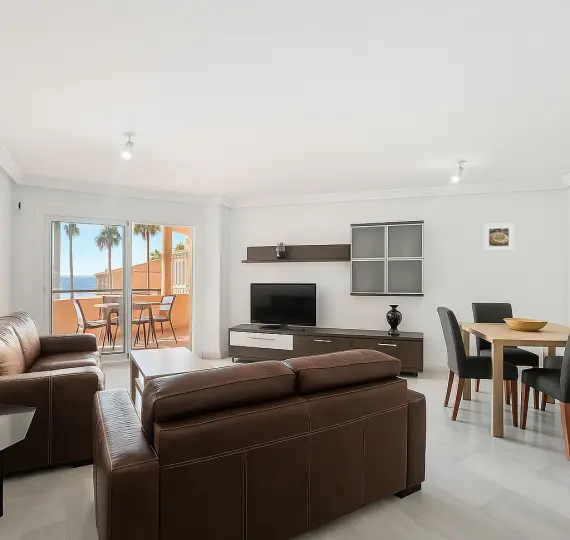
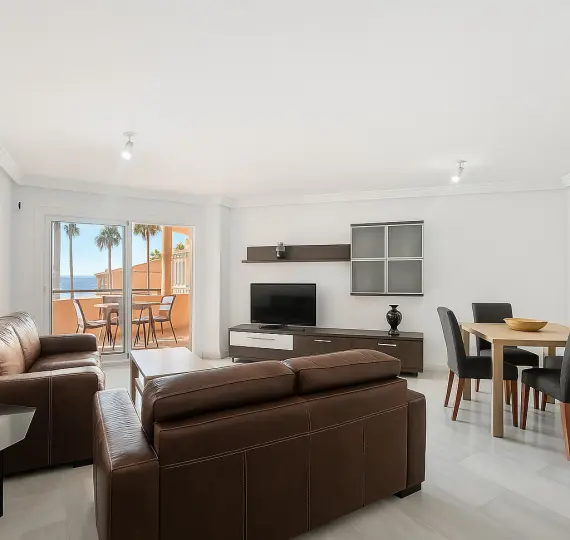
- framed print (498, 237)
